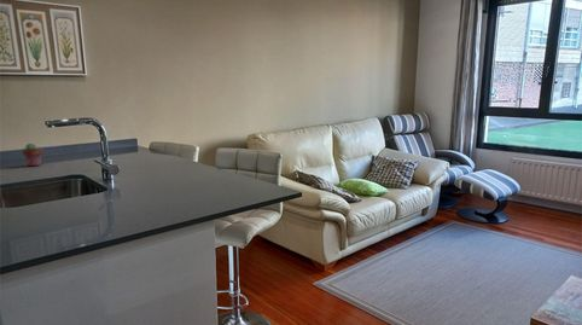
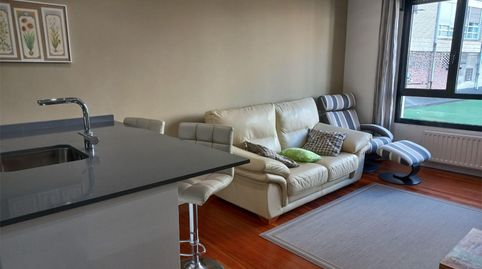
- potted succulent (33, 153)
